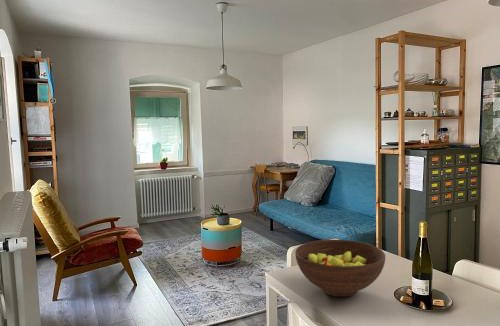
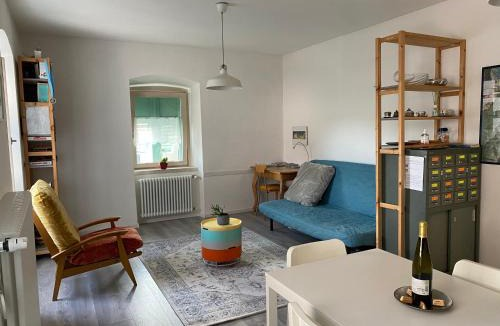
- fruit bowl (339, 271)
